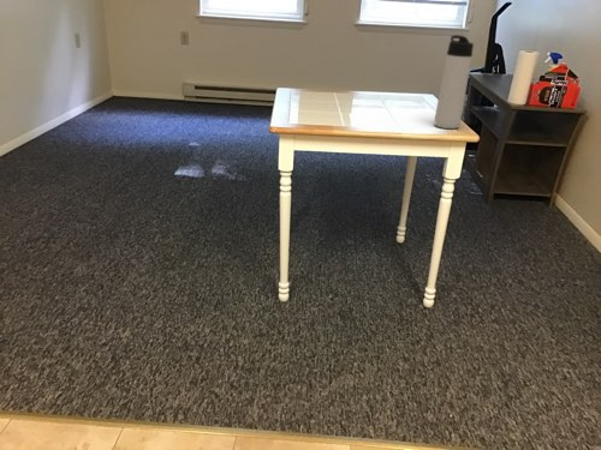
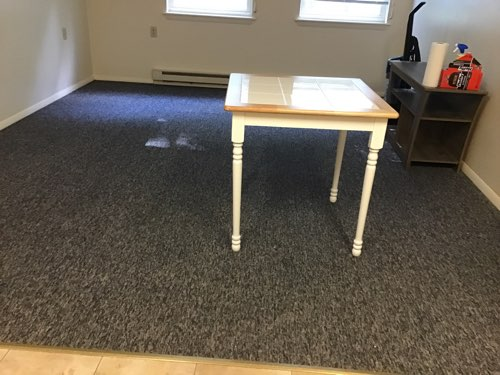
- thermos bottle (453, 82)
